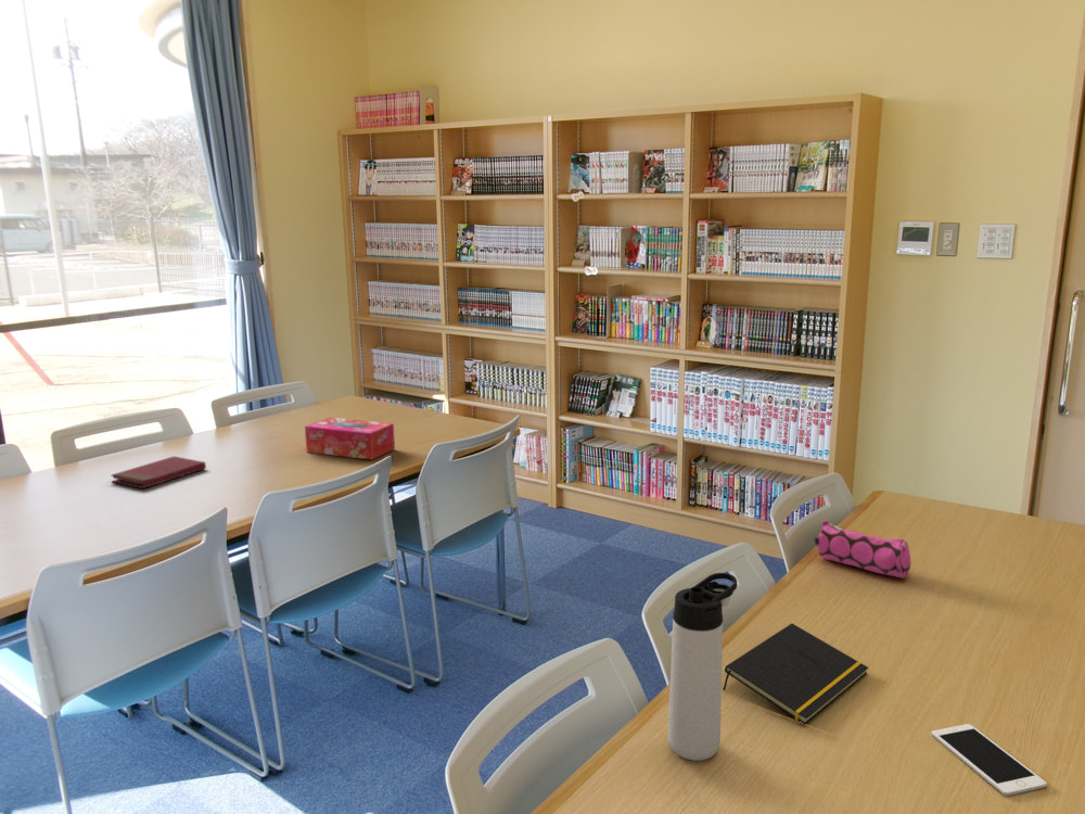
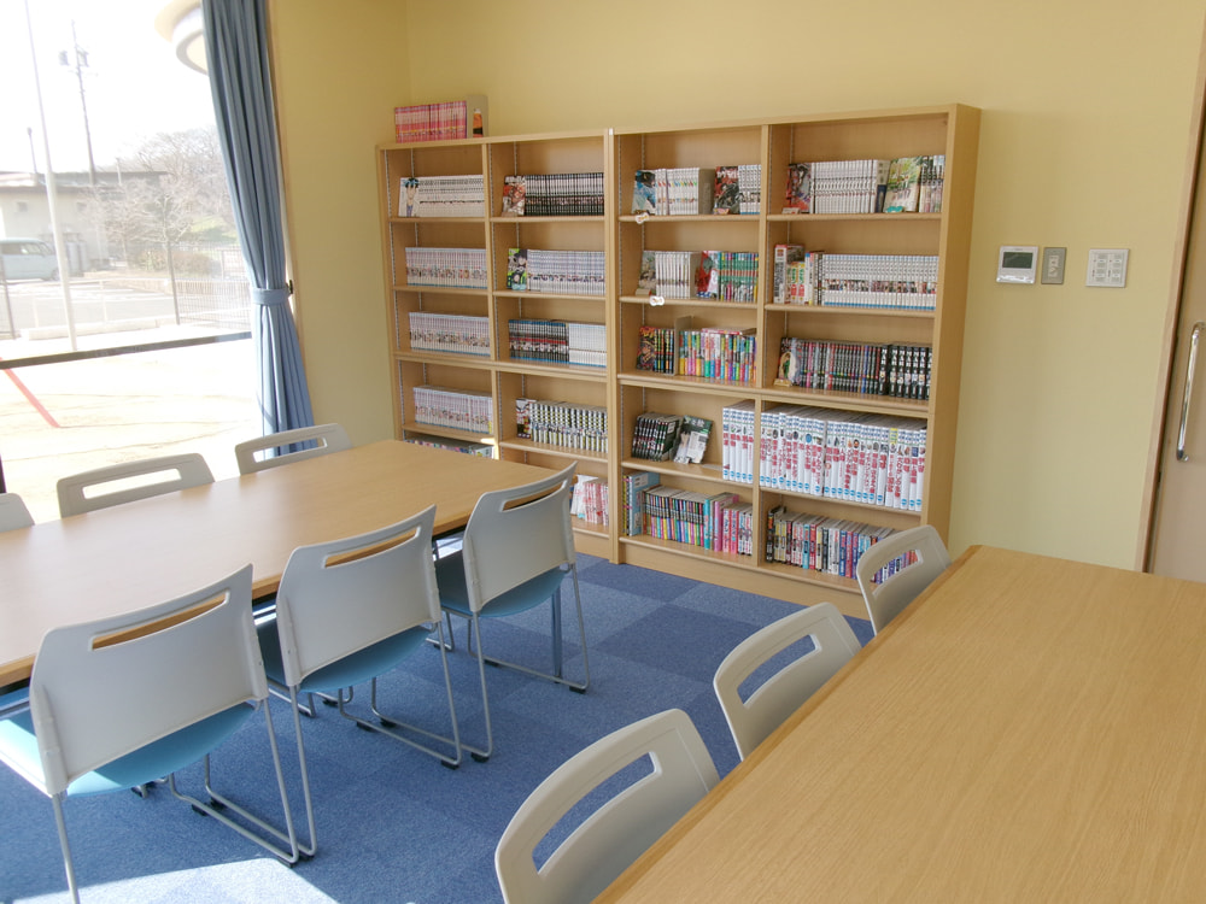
- thermos bottle (703, 665)
- notepad (797, 670)
- book (159, 471)
- tissue box (349, 437)
- pencil case (863, 547)
- cell phone (985, 758)
